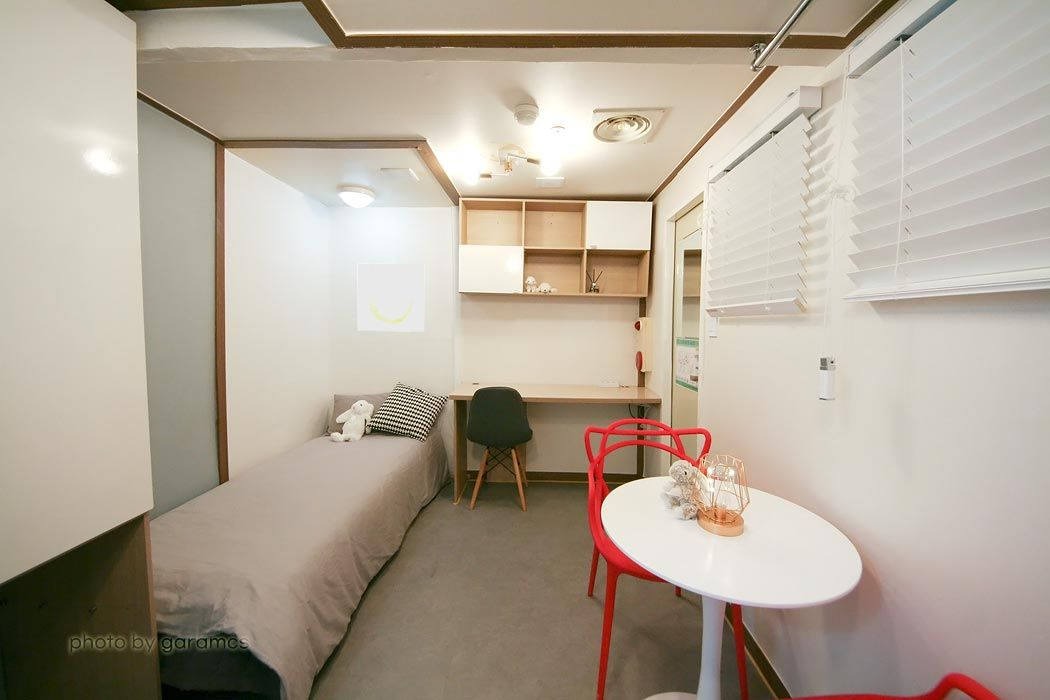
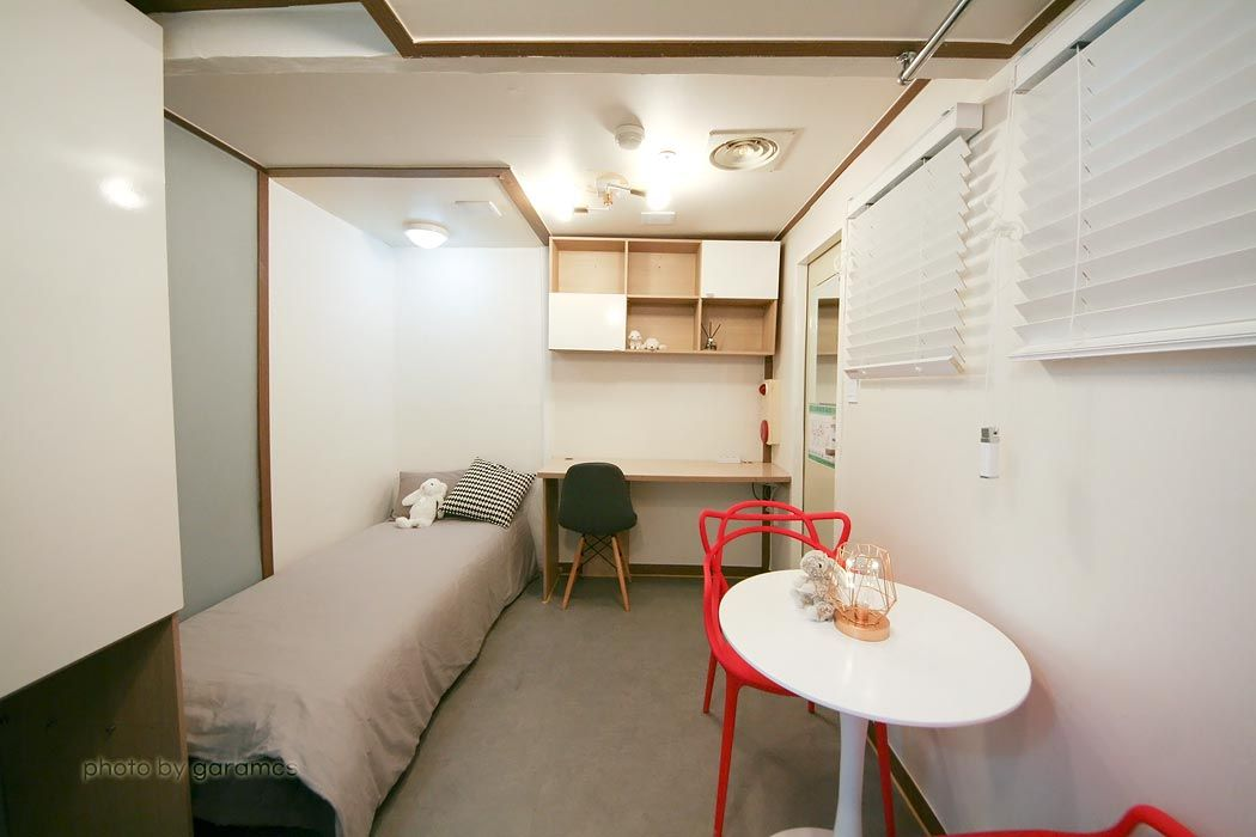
- wall art (391, 297)
